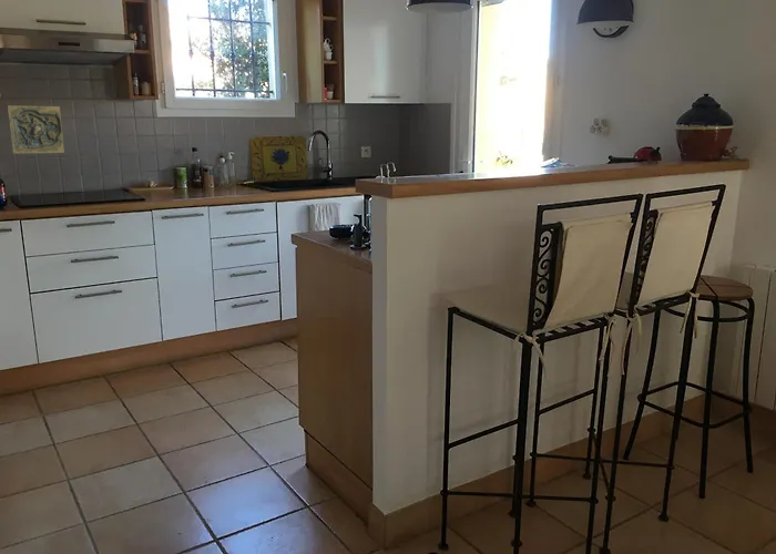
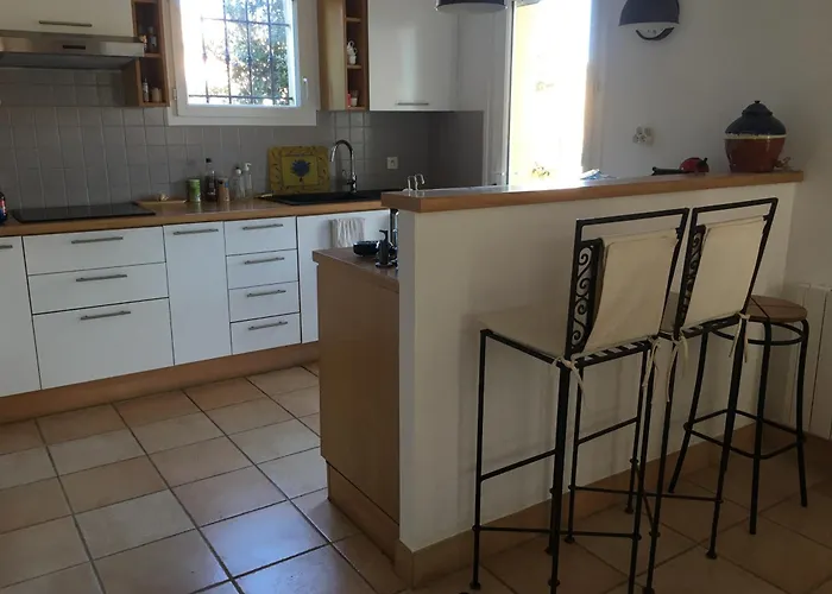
- decorative tile (37, 130)
